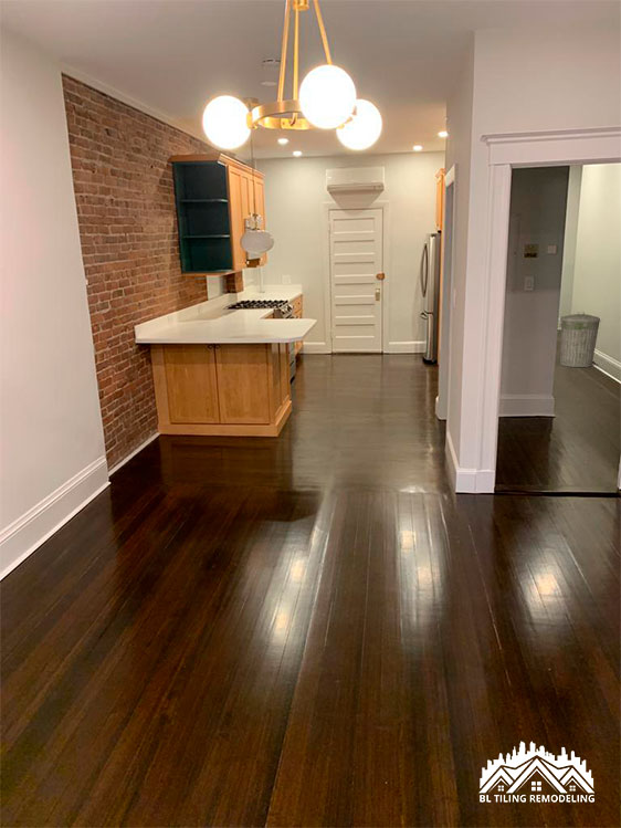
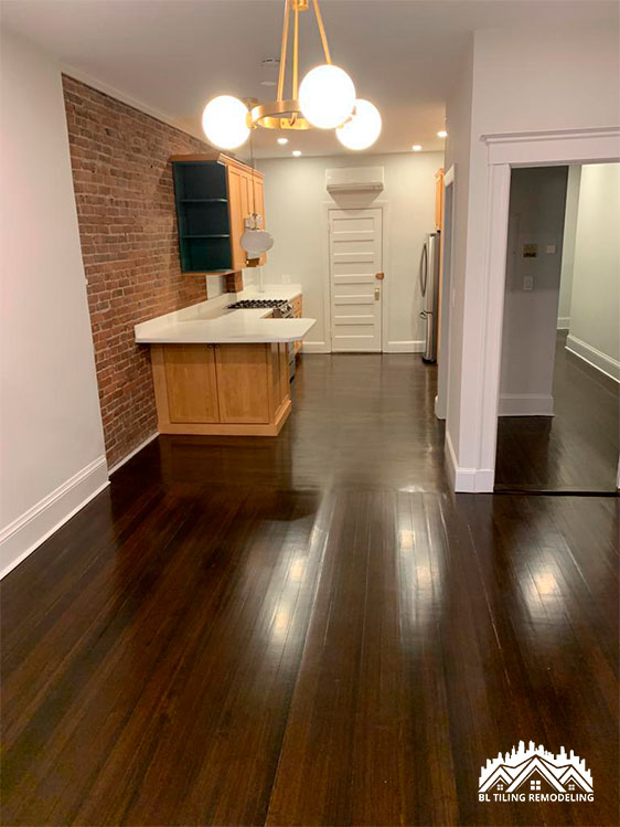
- trash can (578, 338)
